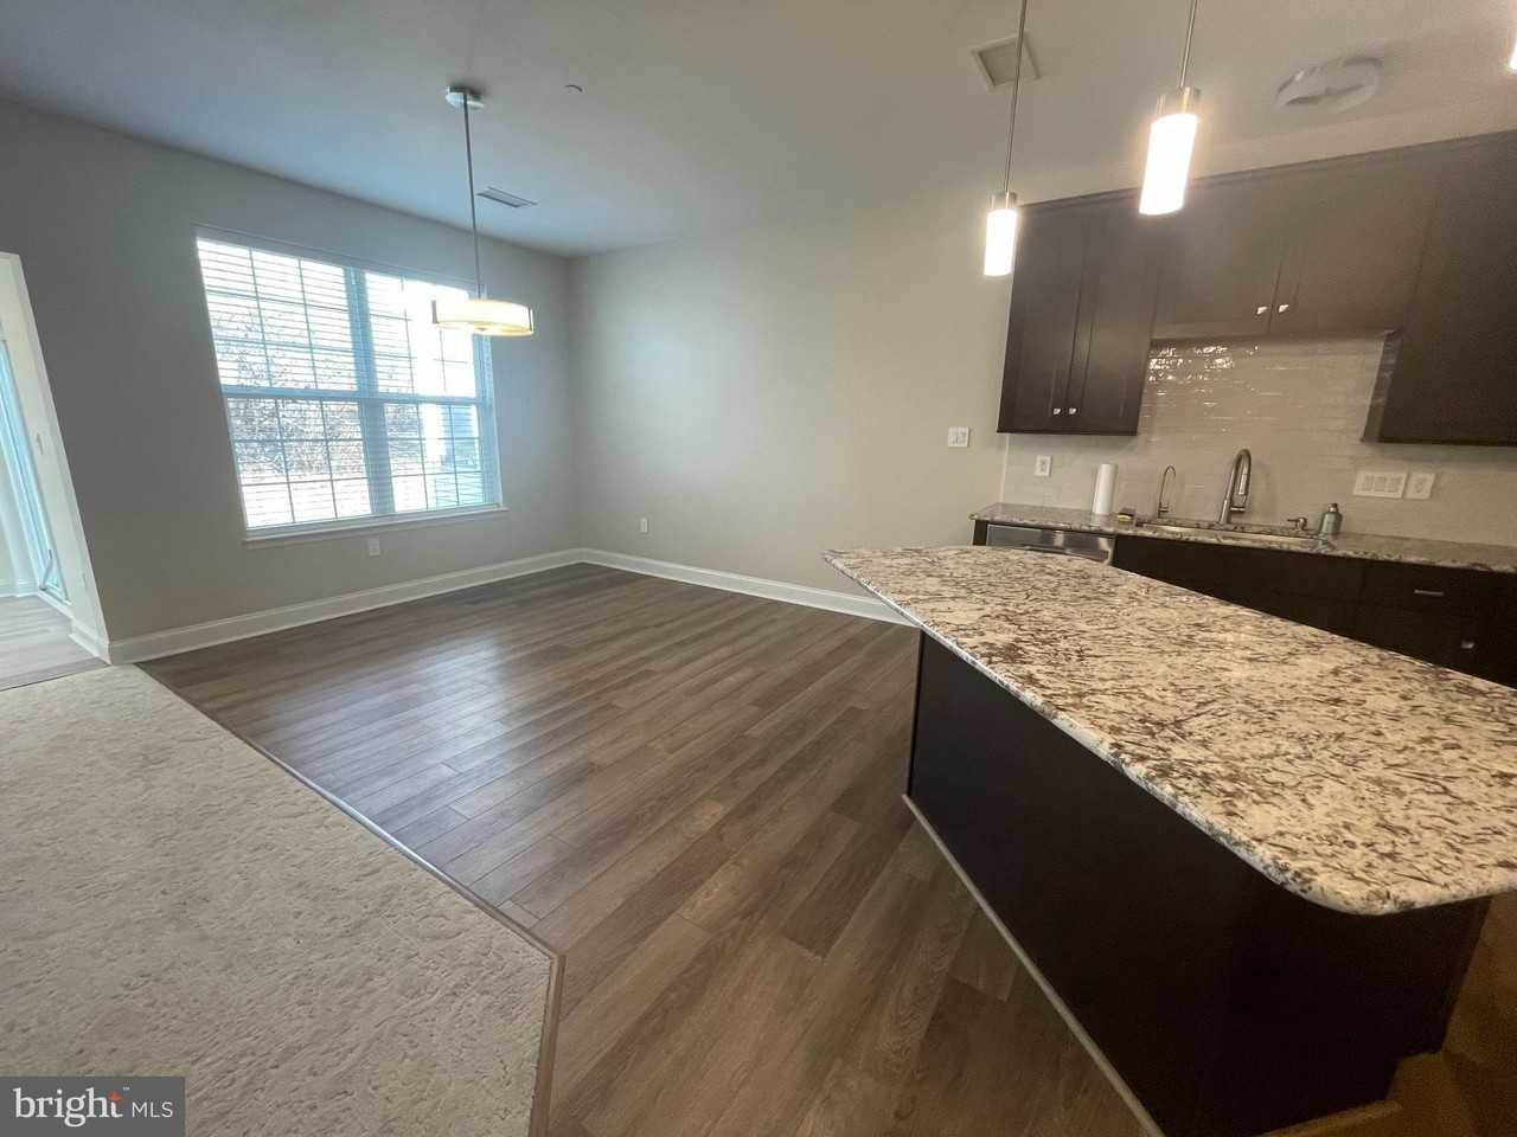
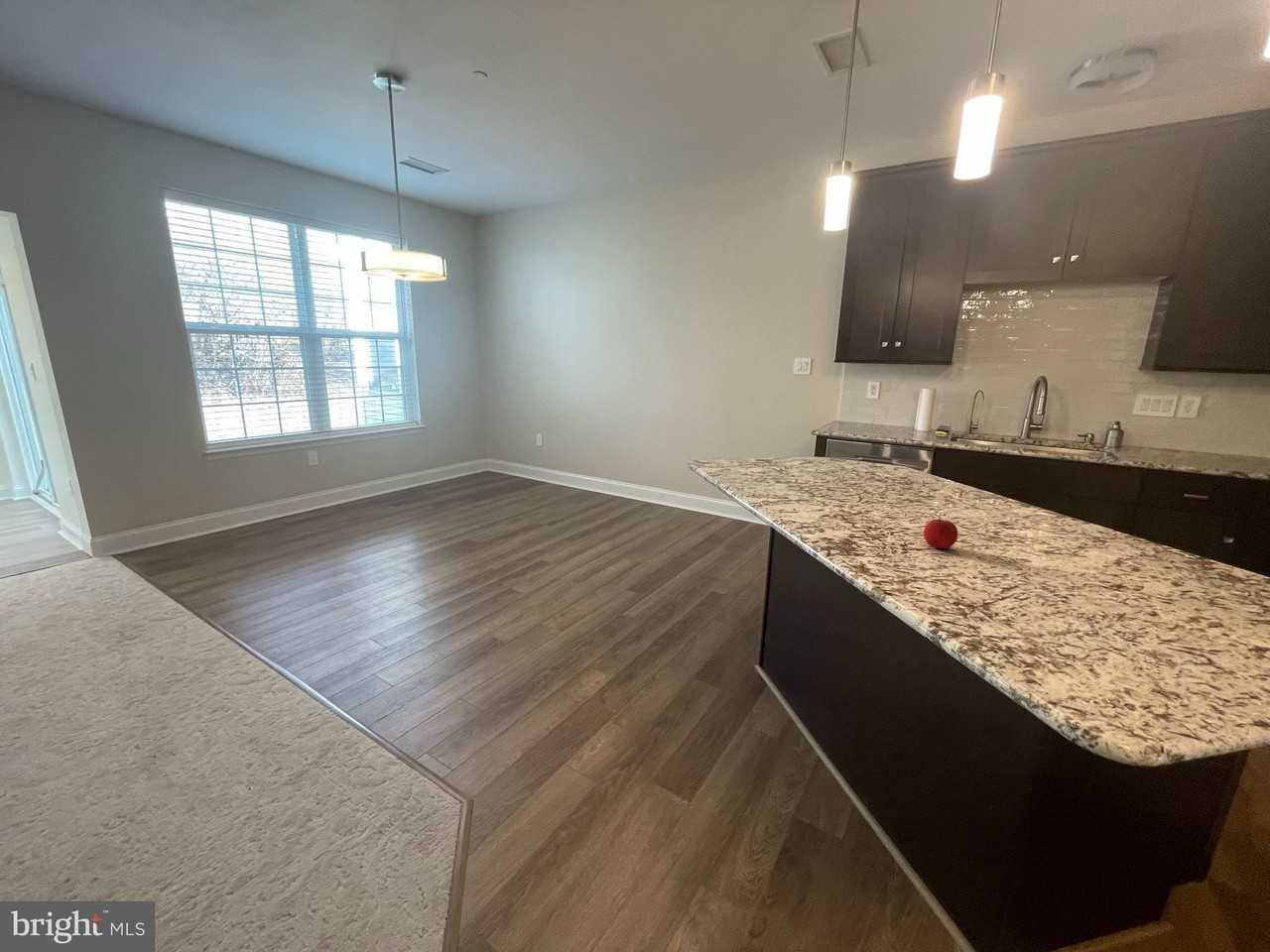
+ apple (941, 531)
